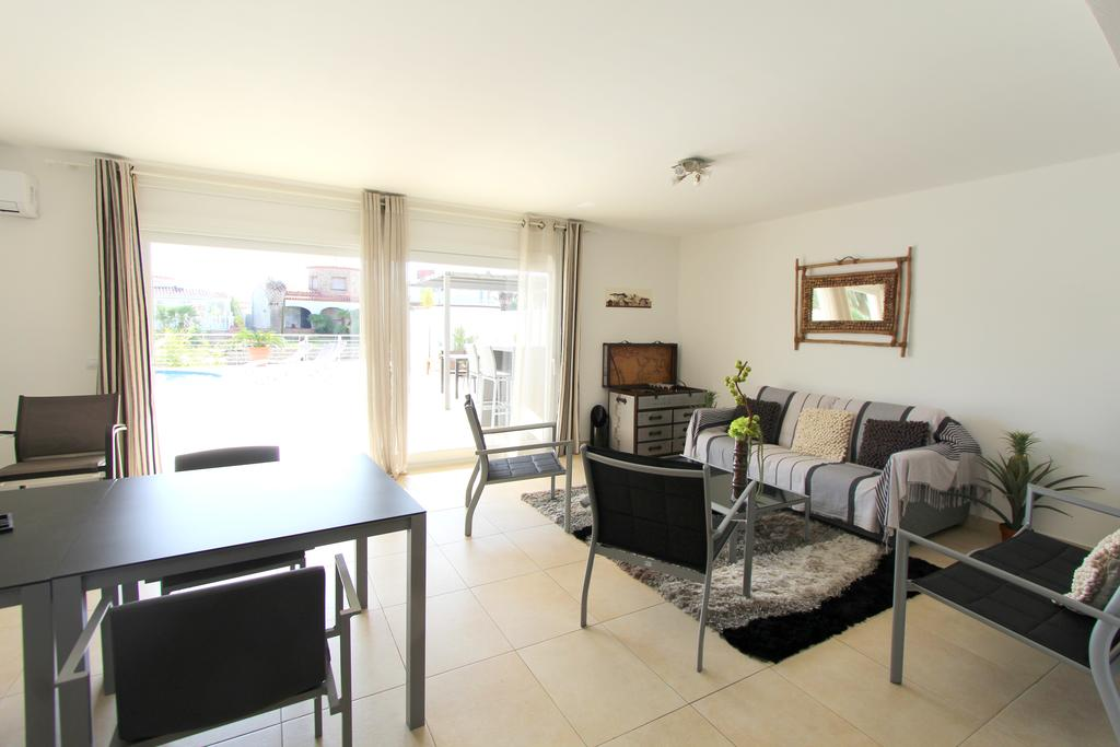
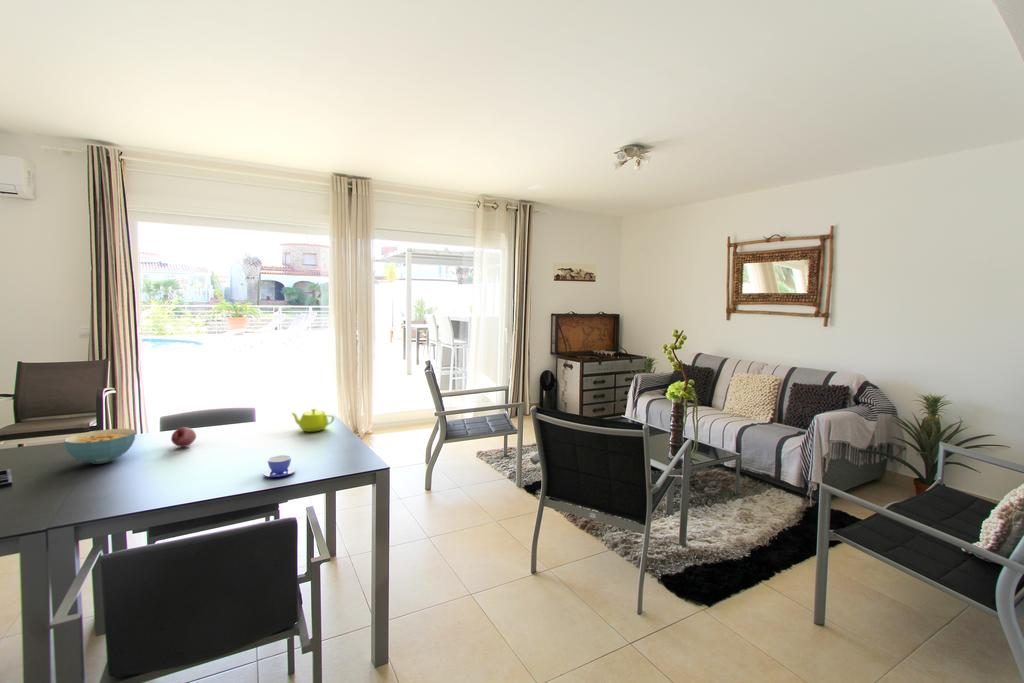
+ fruit (184, 437)
+ teapot (312, 419)
+ cereal bowl (101, 448)
+ teacup (279, 466)
